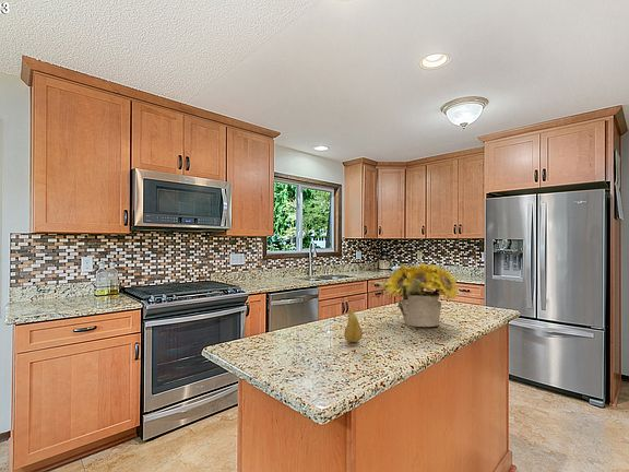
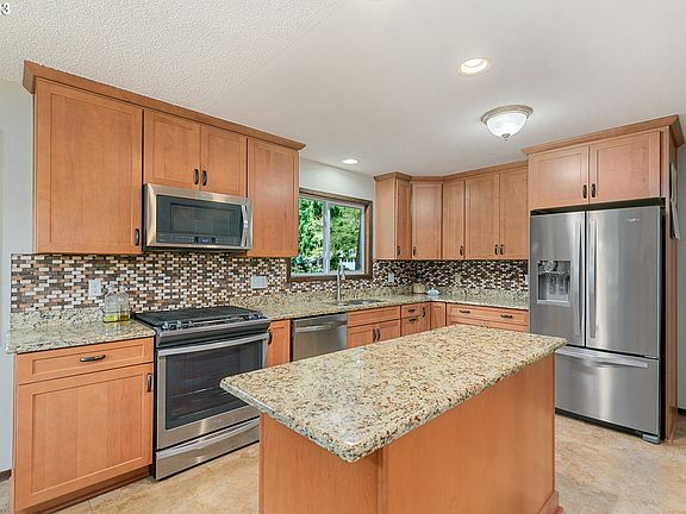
- sunflower (417, 293)
- fruit (353, 326)
